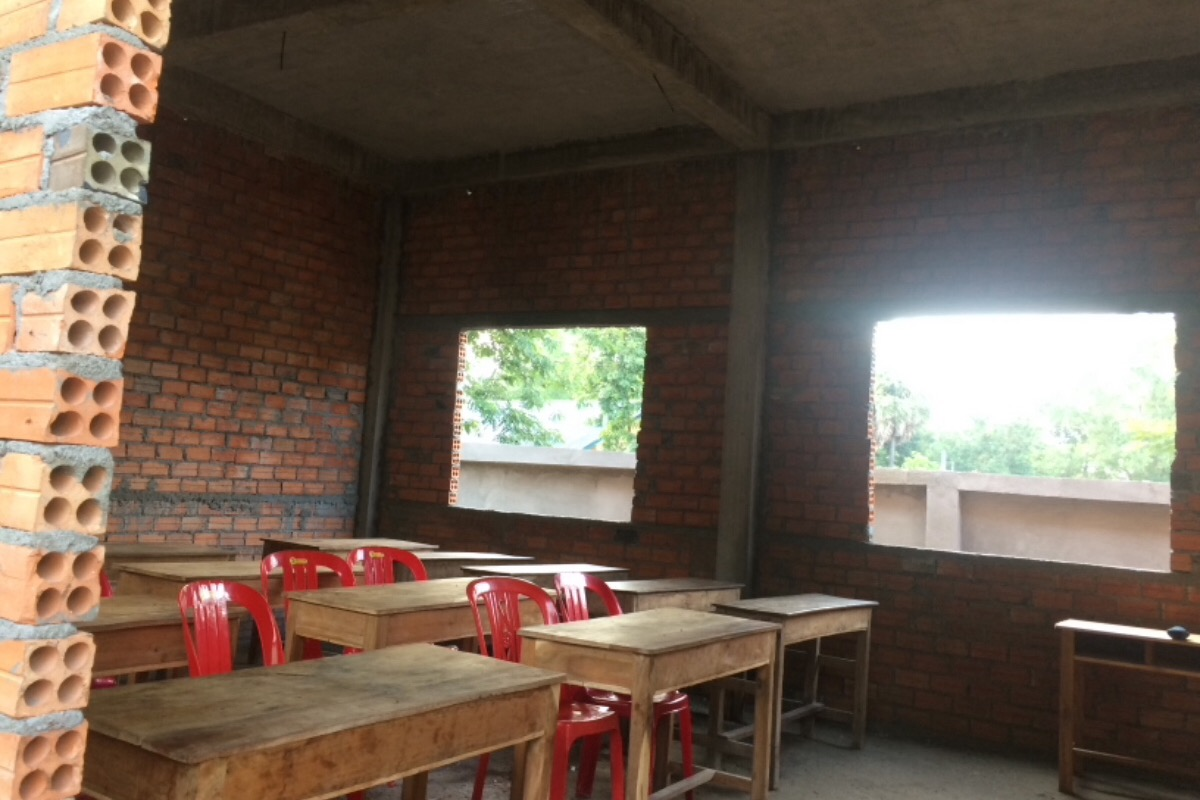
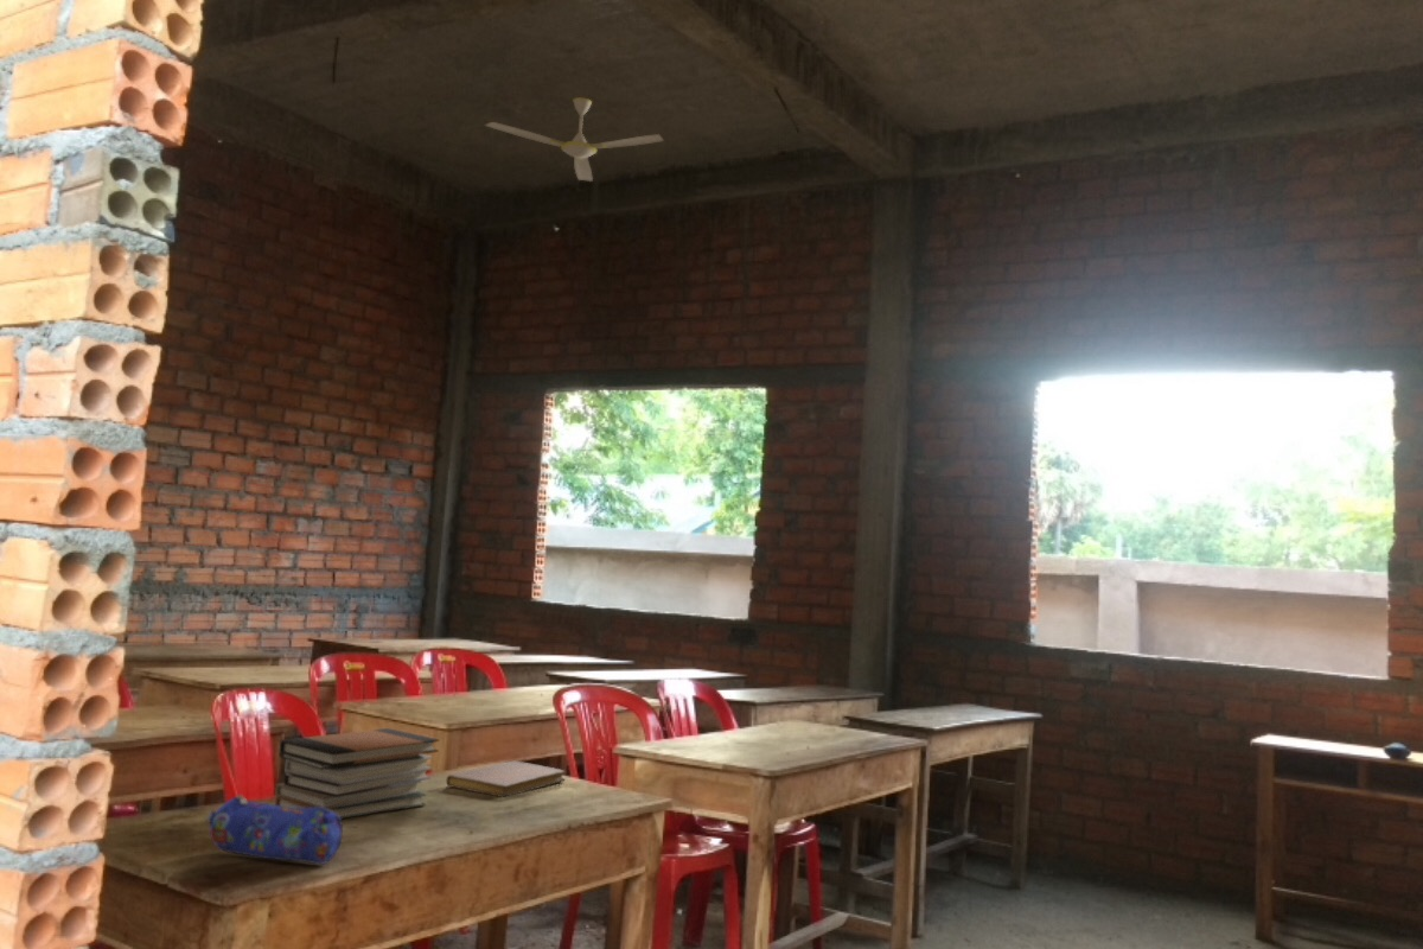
+ notebook (506, 777)
+ pencil case (275, 828)
+ book stack (358, 772)
+ ceiling fan (575, 135)
